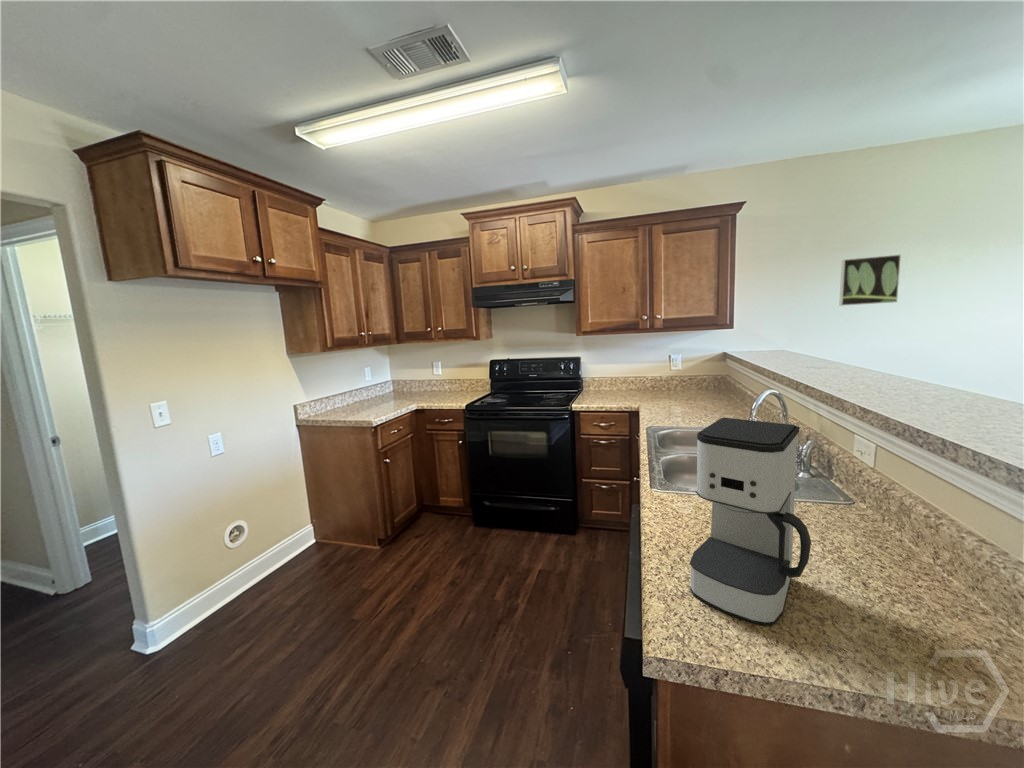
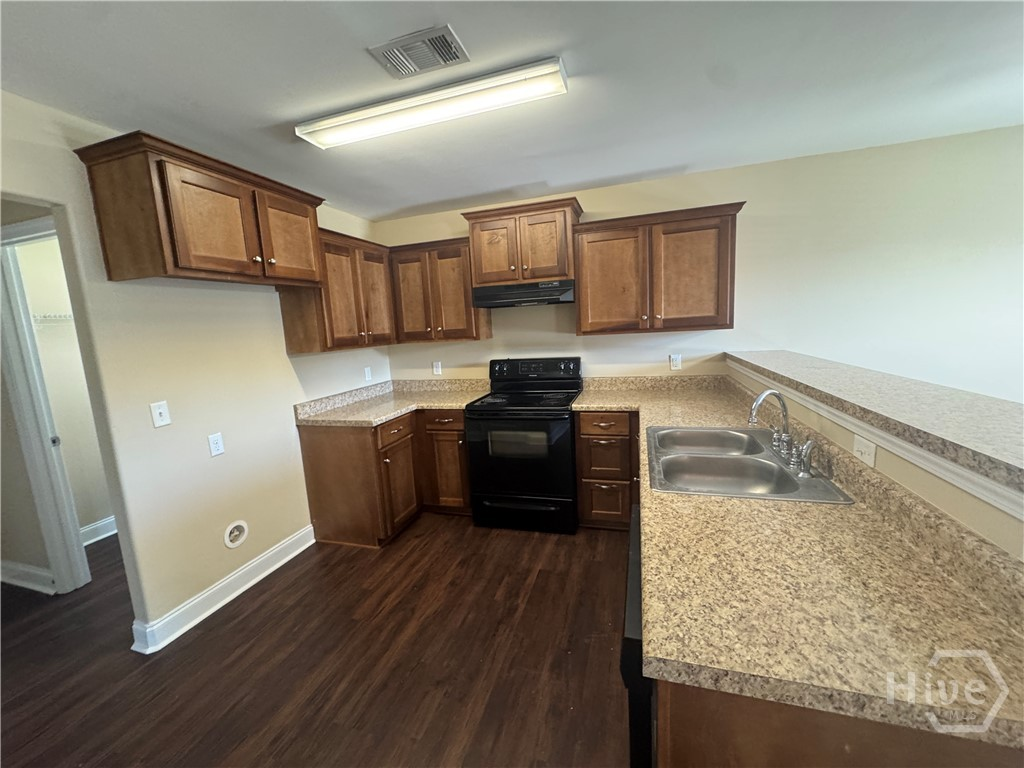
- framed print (869, 280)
- coffee maker (750, 513)
